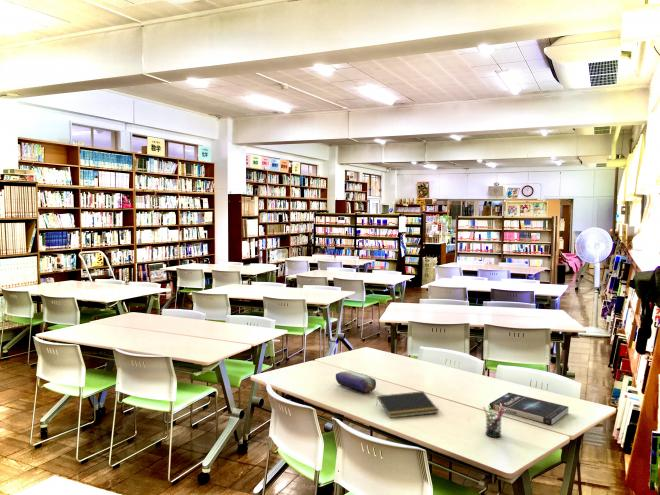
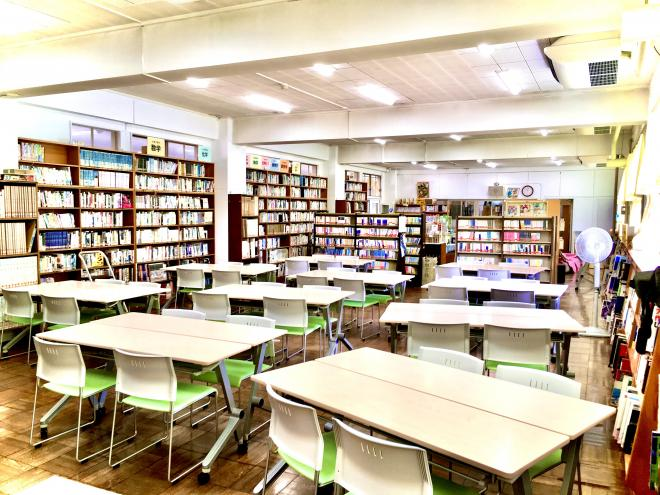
- pen holder (493, 419)
- notepad (407, 404)
- book (528, 407)
- pencil case (355, 380)
